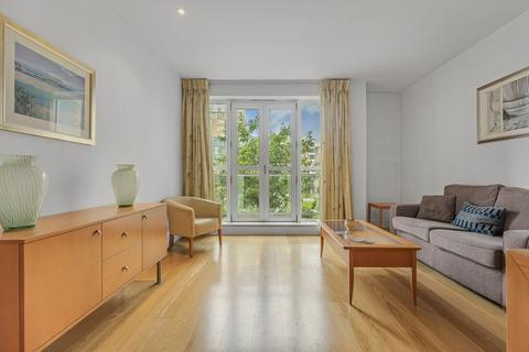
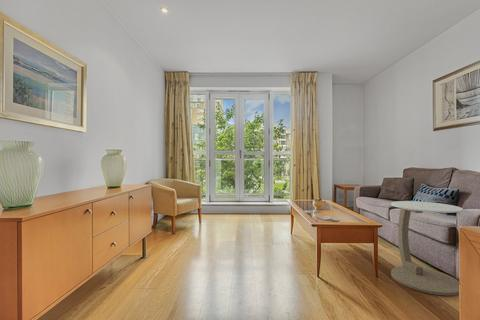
+ side table (408, 241)
